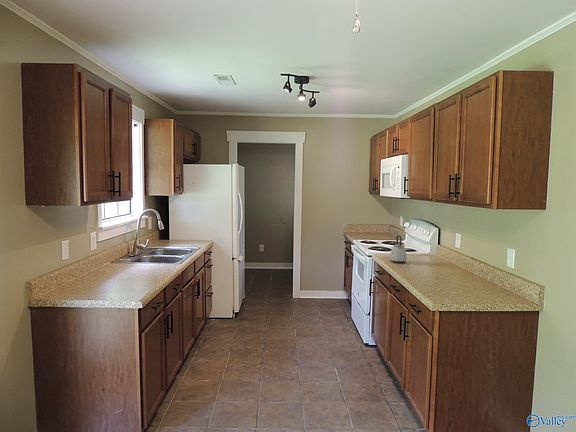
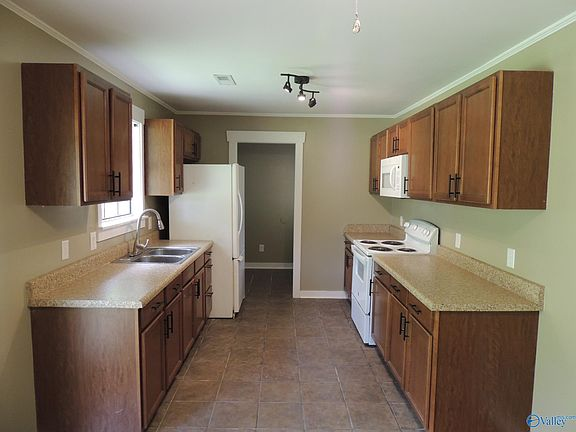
- kettle (397, 248)
